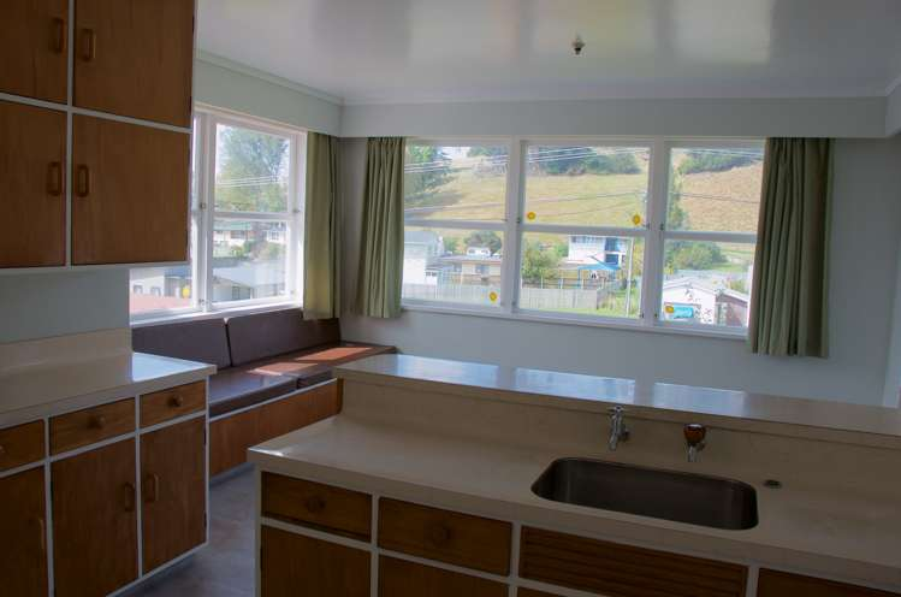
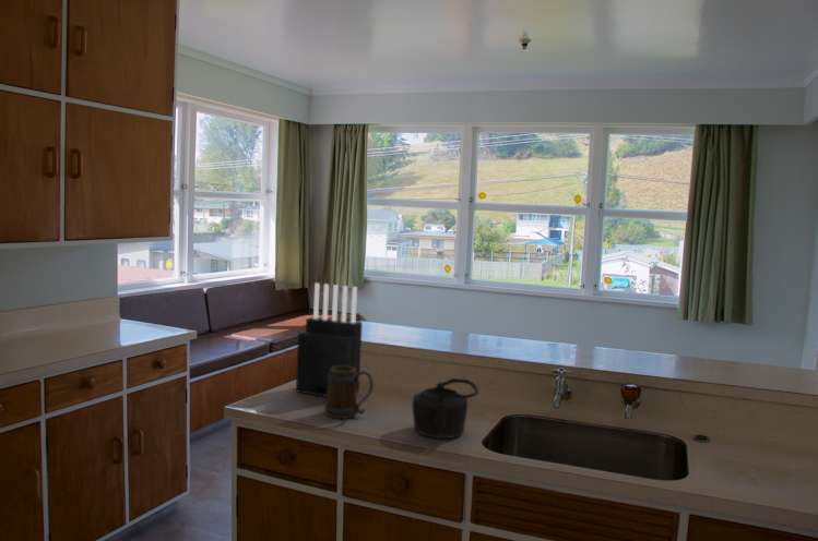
+ mug (348, 392)
+ knife block (328, 339)
+ teapot (442, 409)
